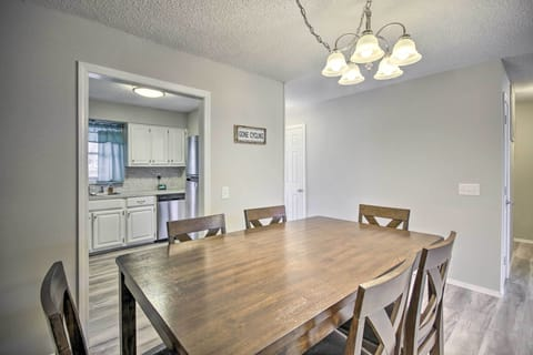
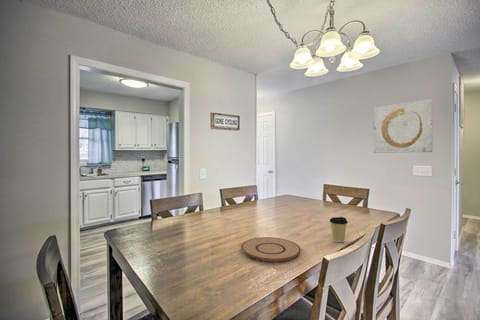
+ plate (270, 248)
+ coffee cup (338, 229)
+ wall art (401, 128)
